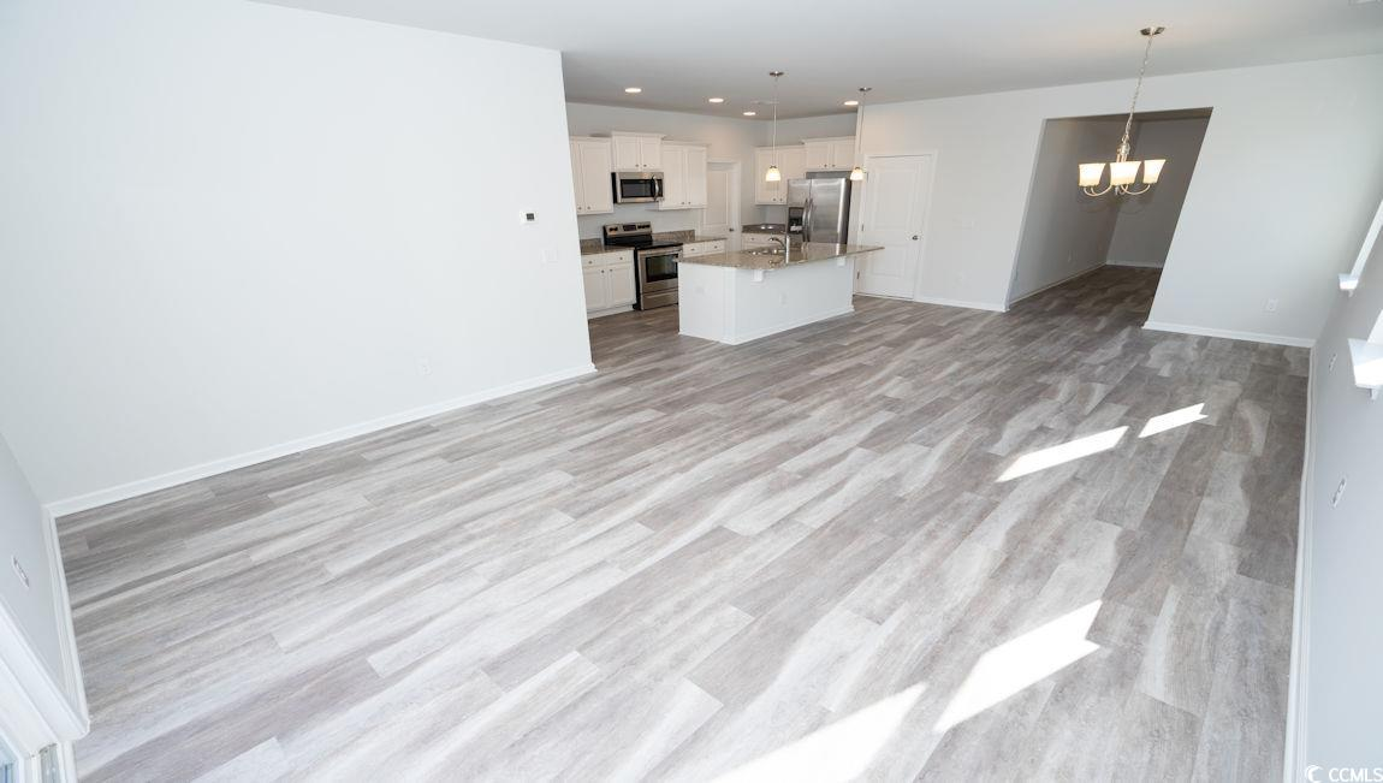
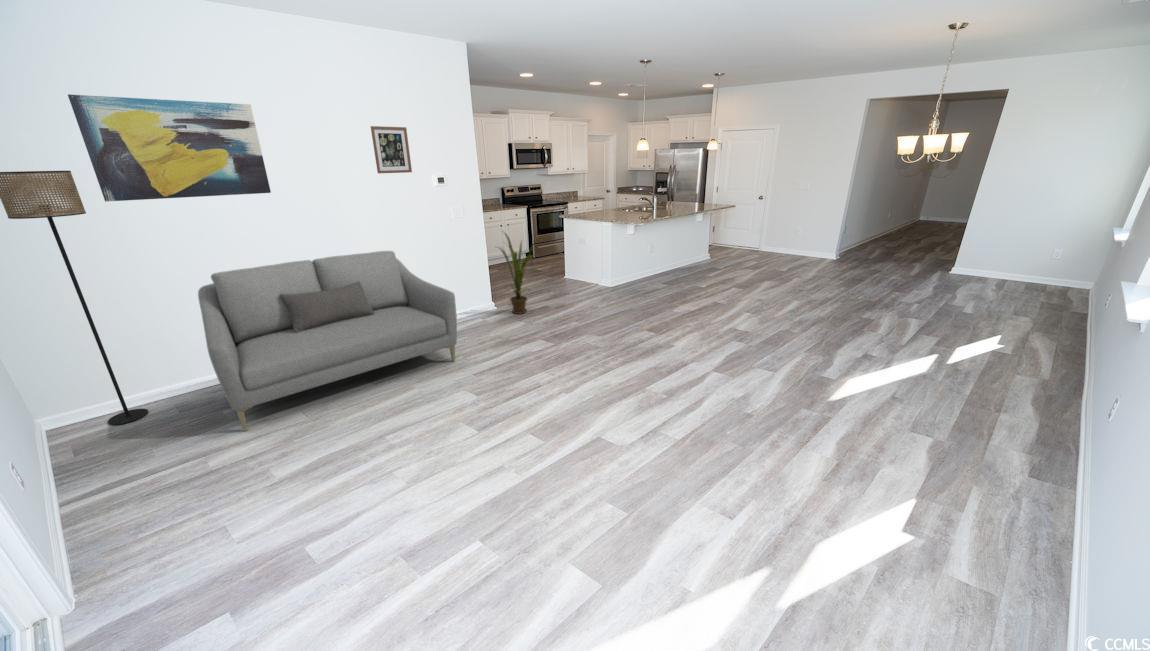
+ wall art (182, 150)
+ sofa (334, 321)
+ wall art (392, 150)
+ floor lamp (84, 305)
+ house plant (512, 273)
